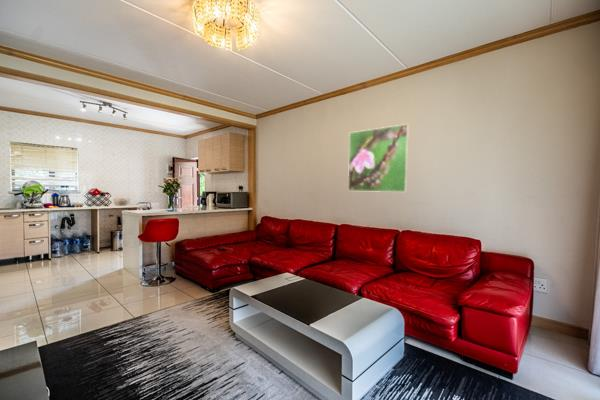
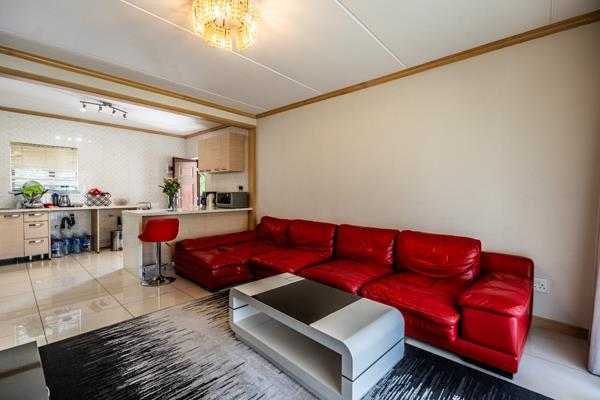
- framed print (376, 160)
